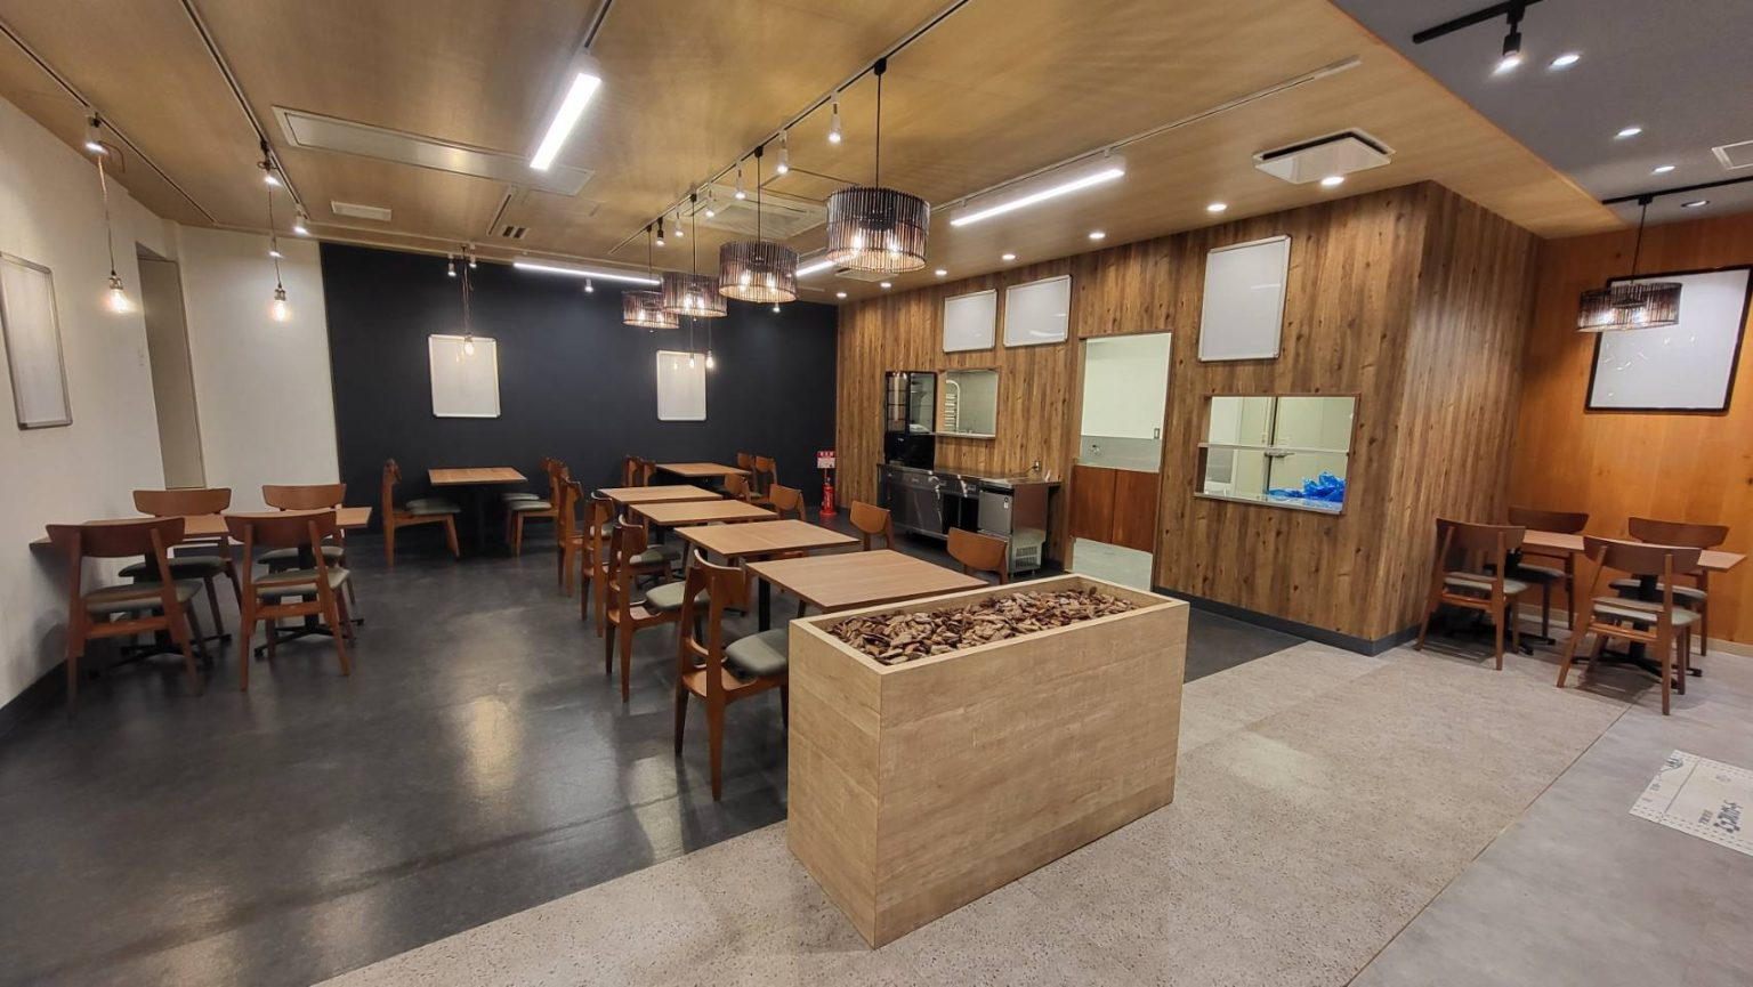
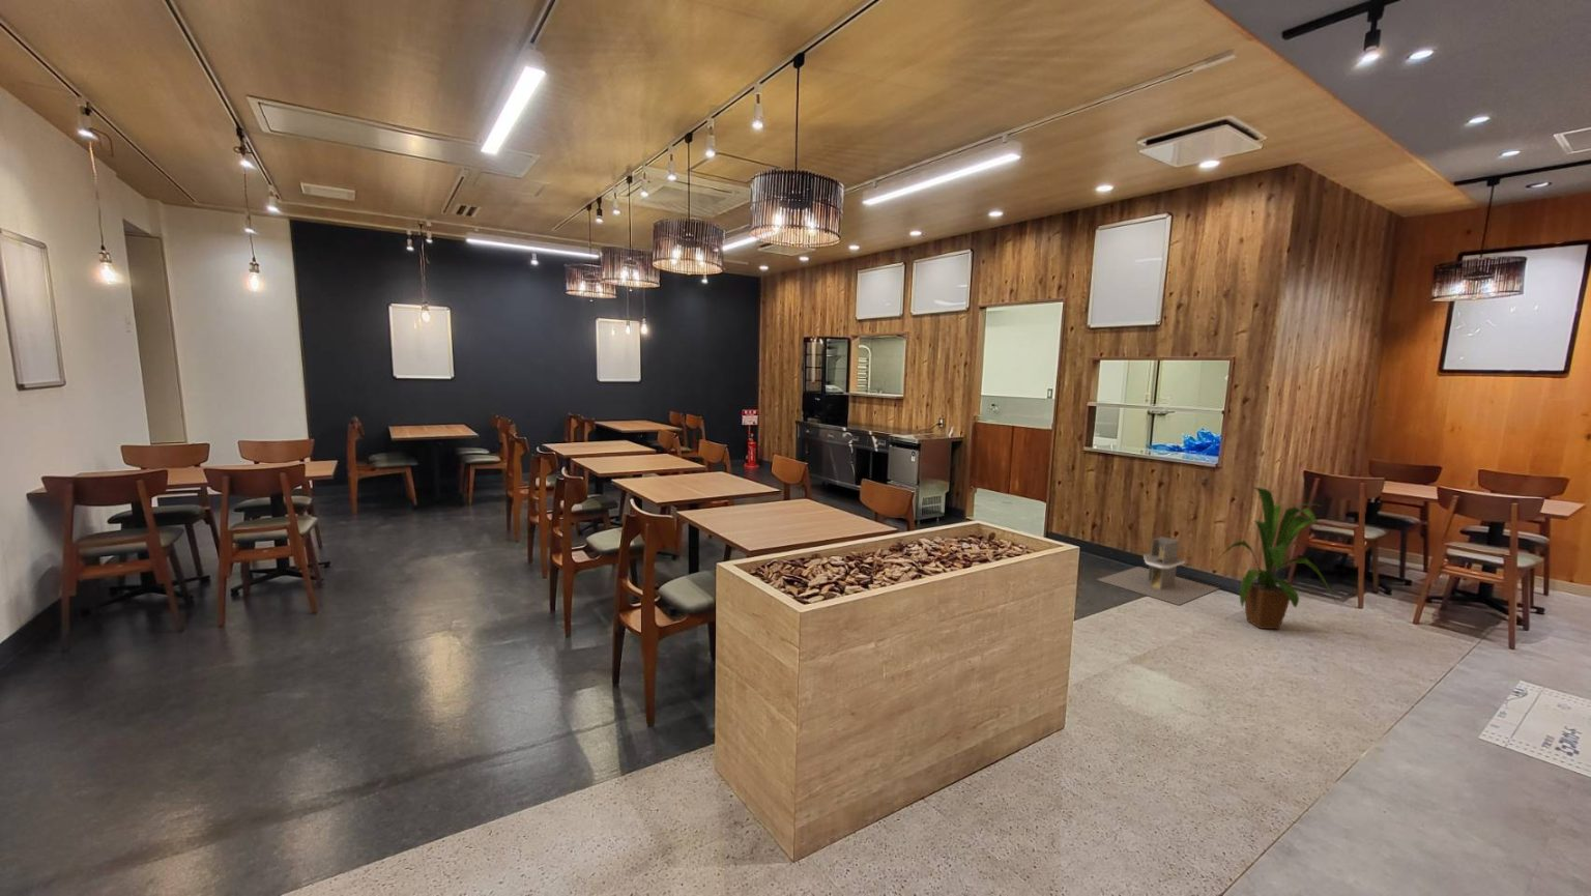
+ house plant (1284, 556)
+ fireplace (1158, 562)
